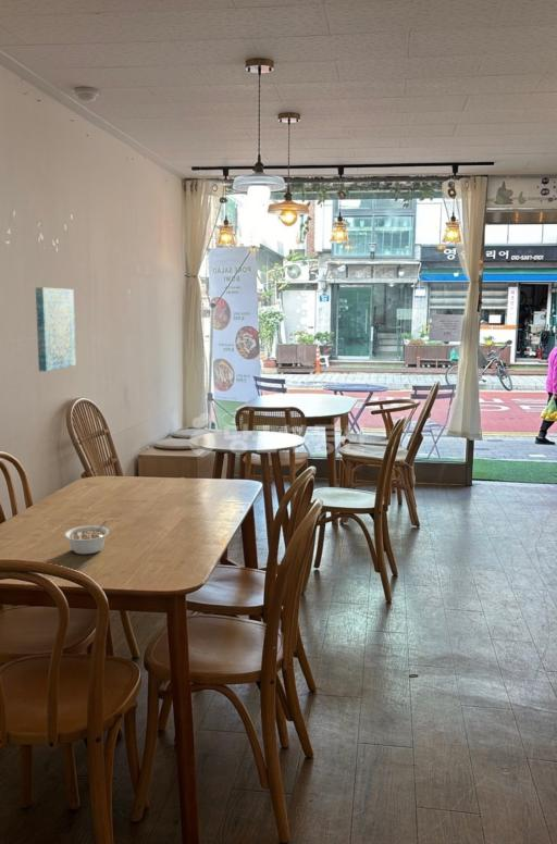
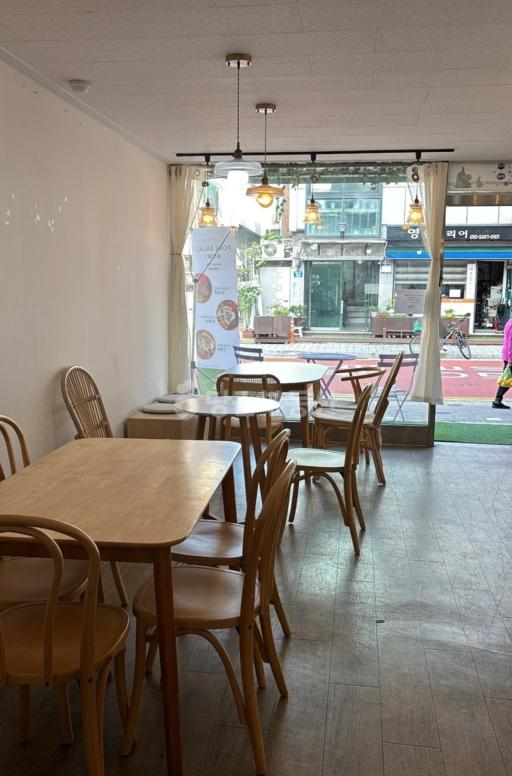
- legume (87, 538)
- wall art (57, 328)
